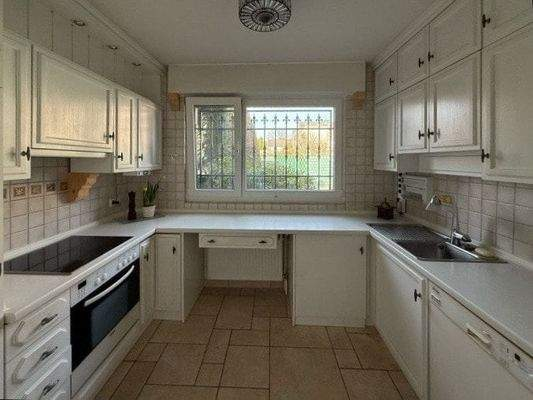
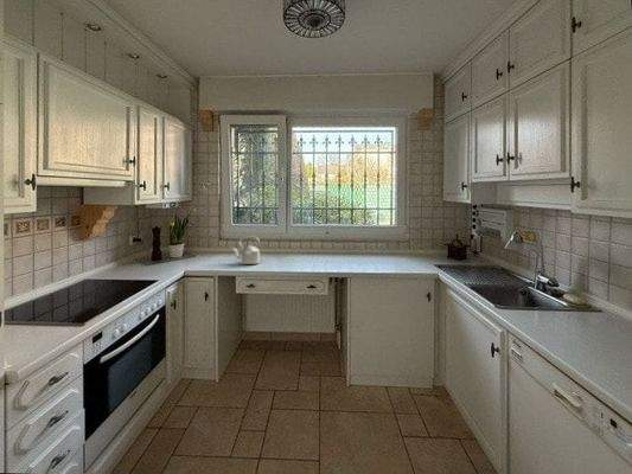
+ kettle (244, 249)
